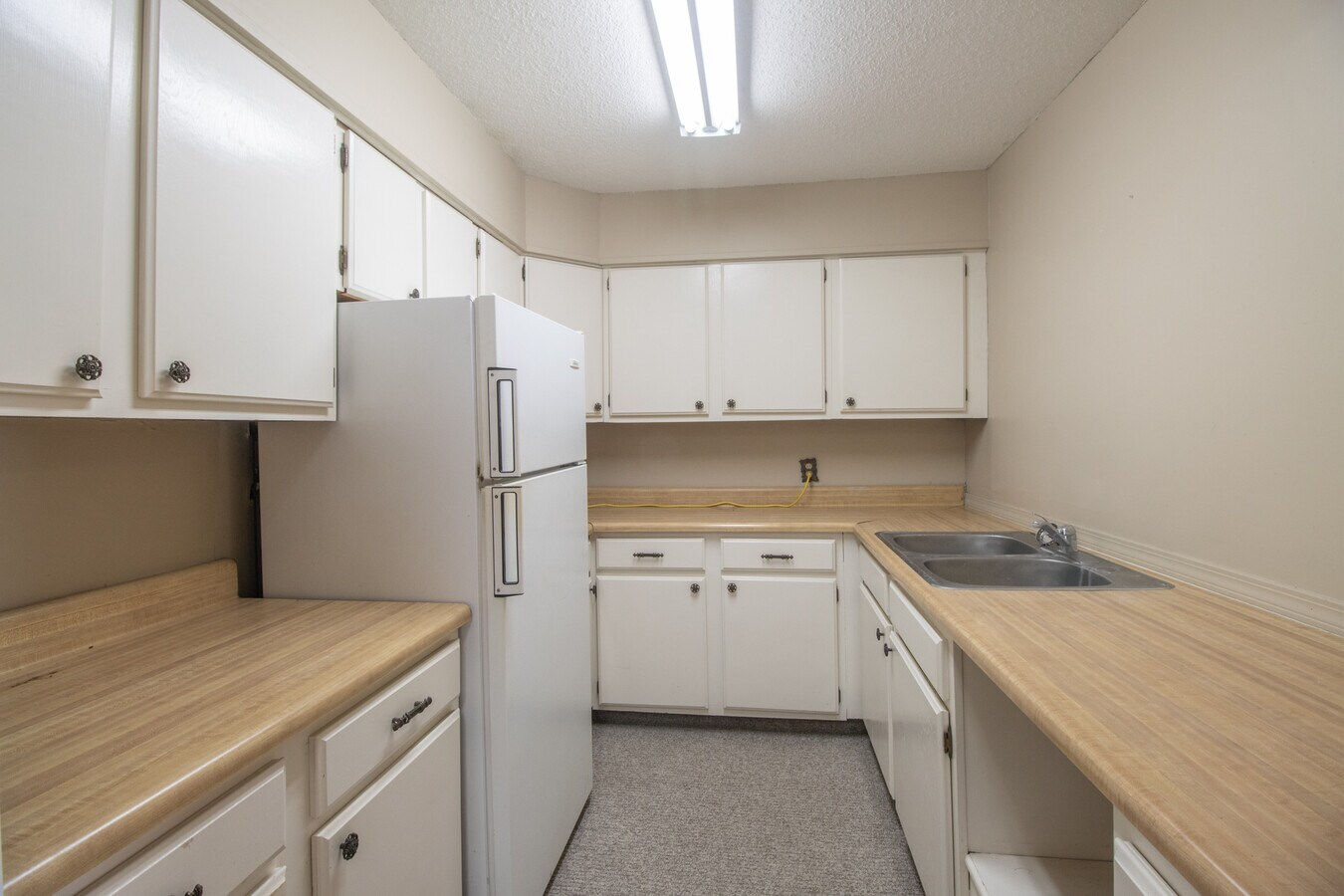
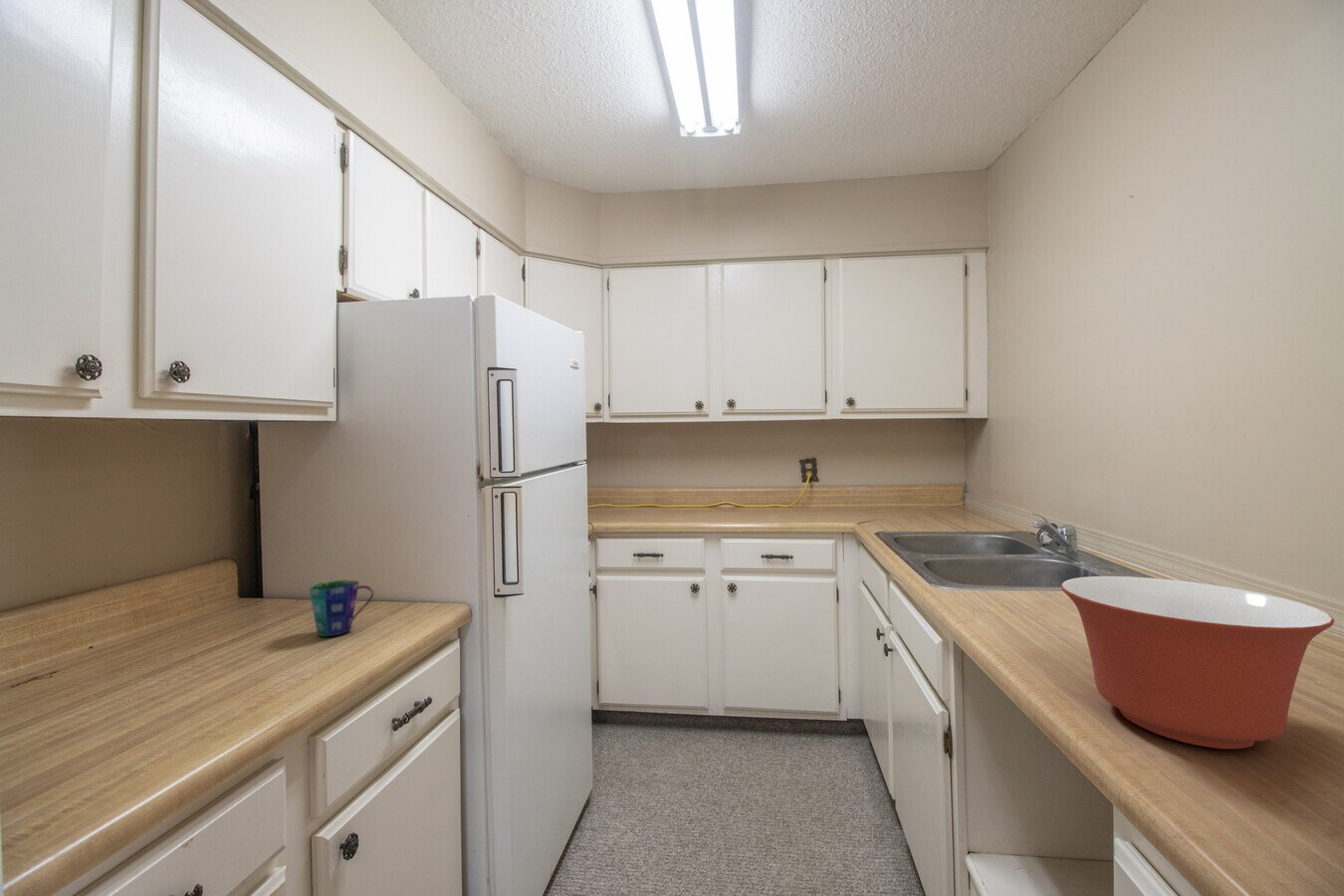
+ mixing bowl (1182, 660)
+ cup (341, 607)
